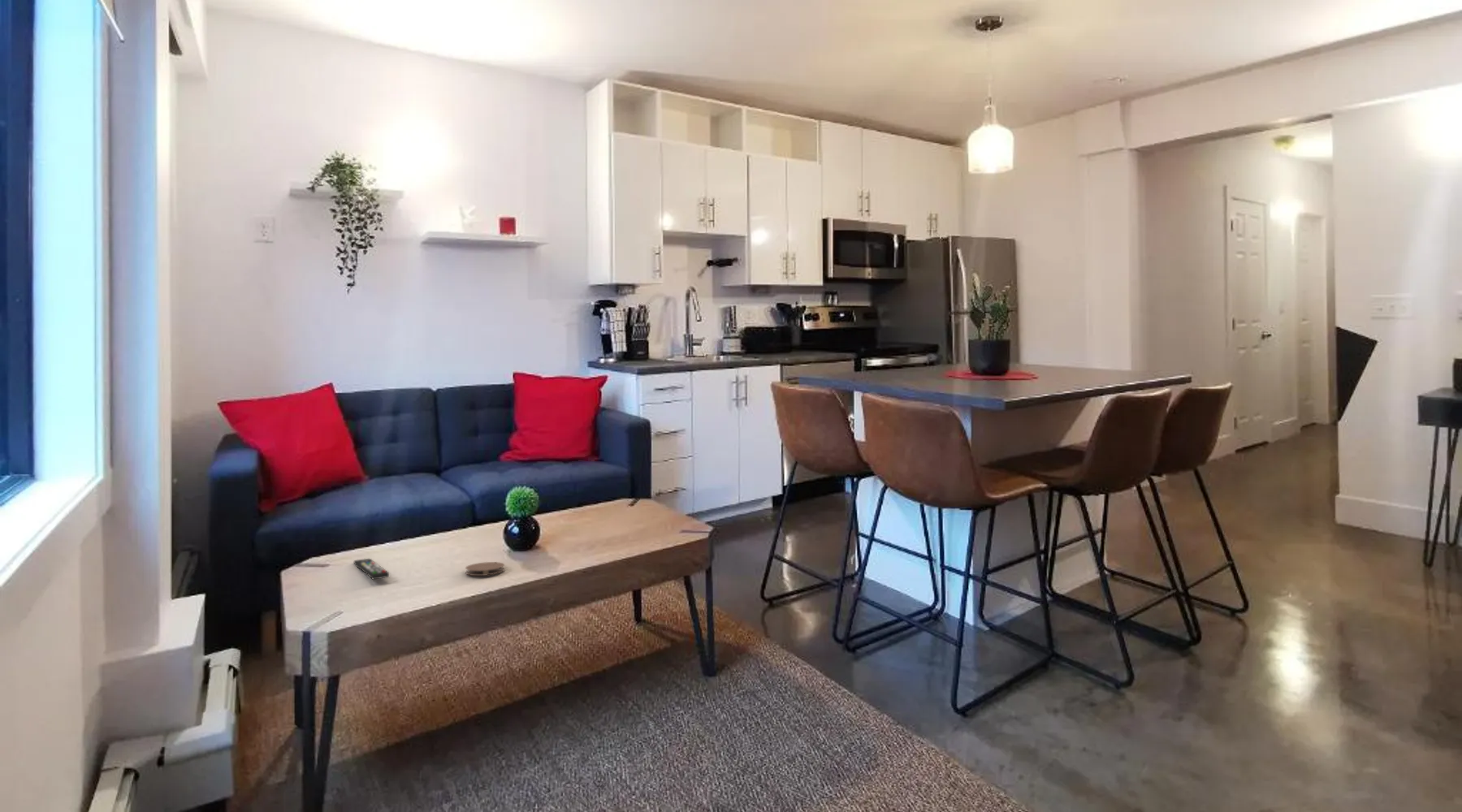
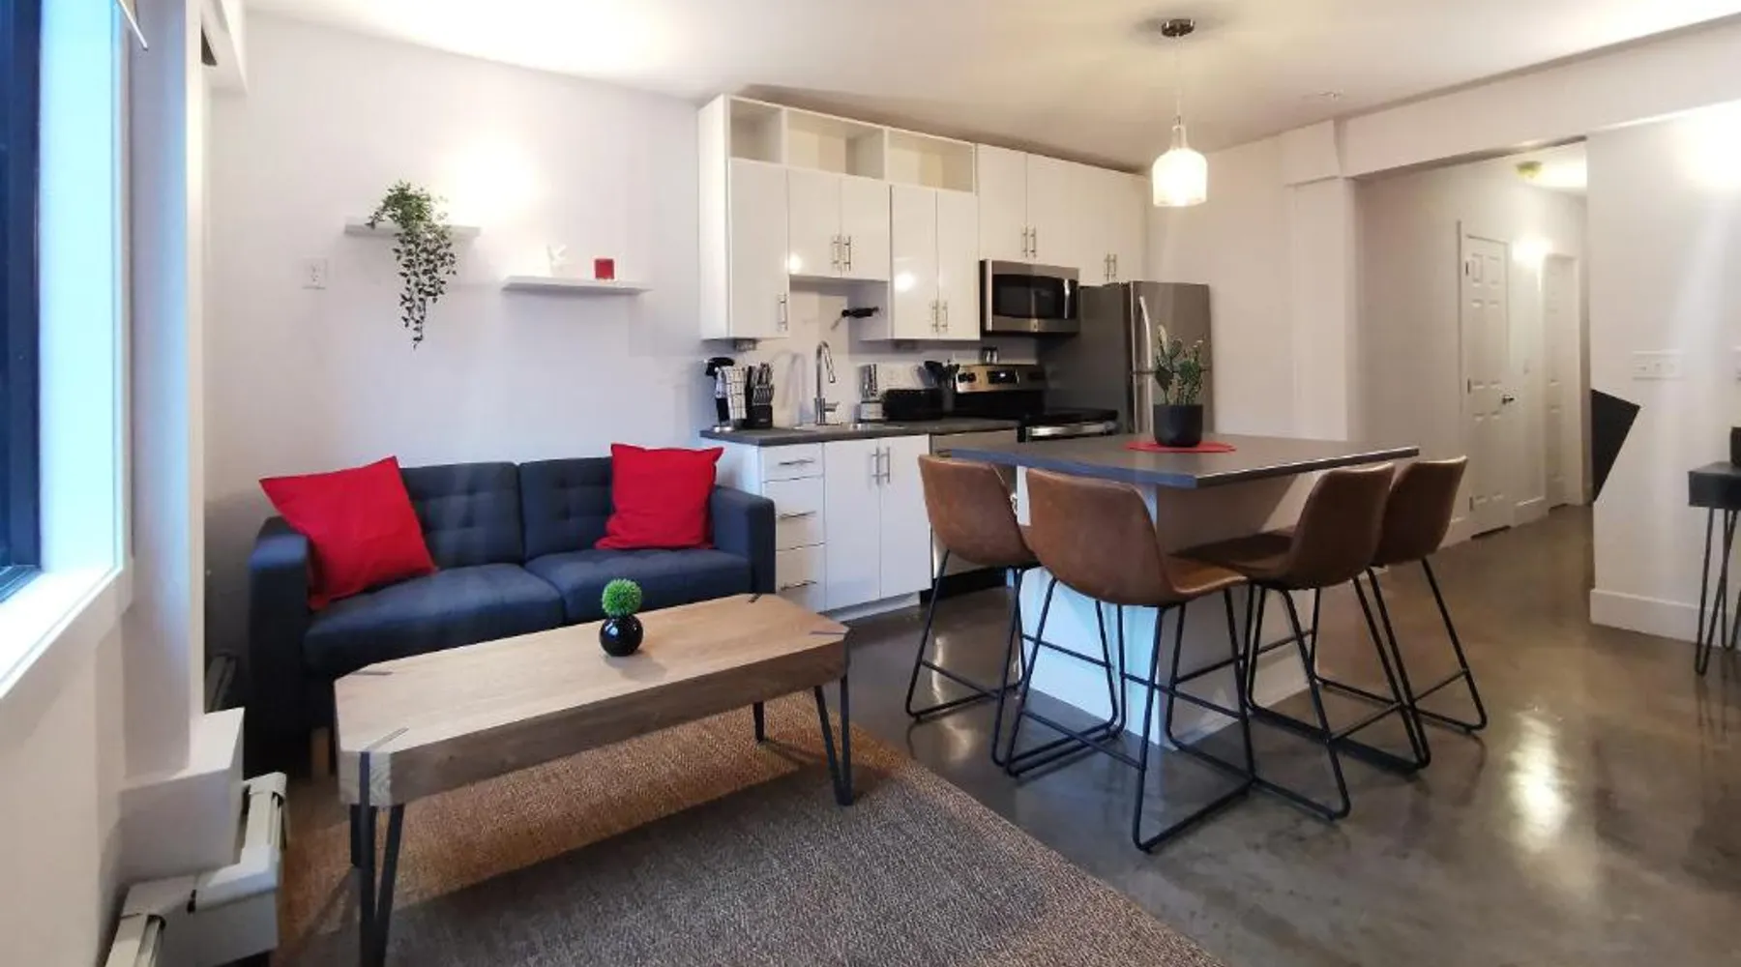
- remote control (370, 568)
- coaster (485, 568)
